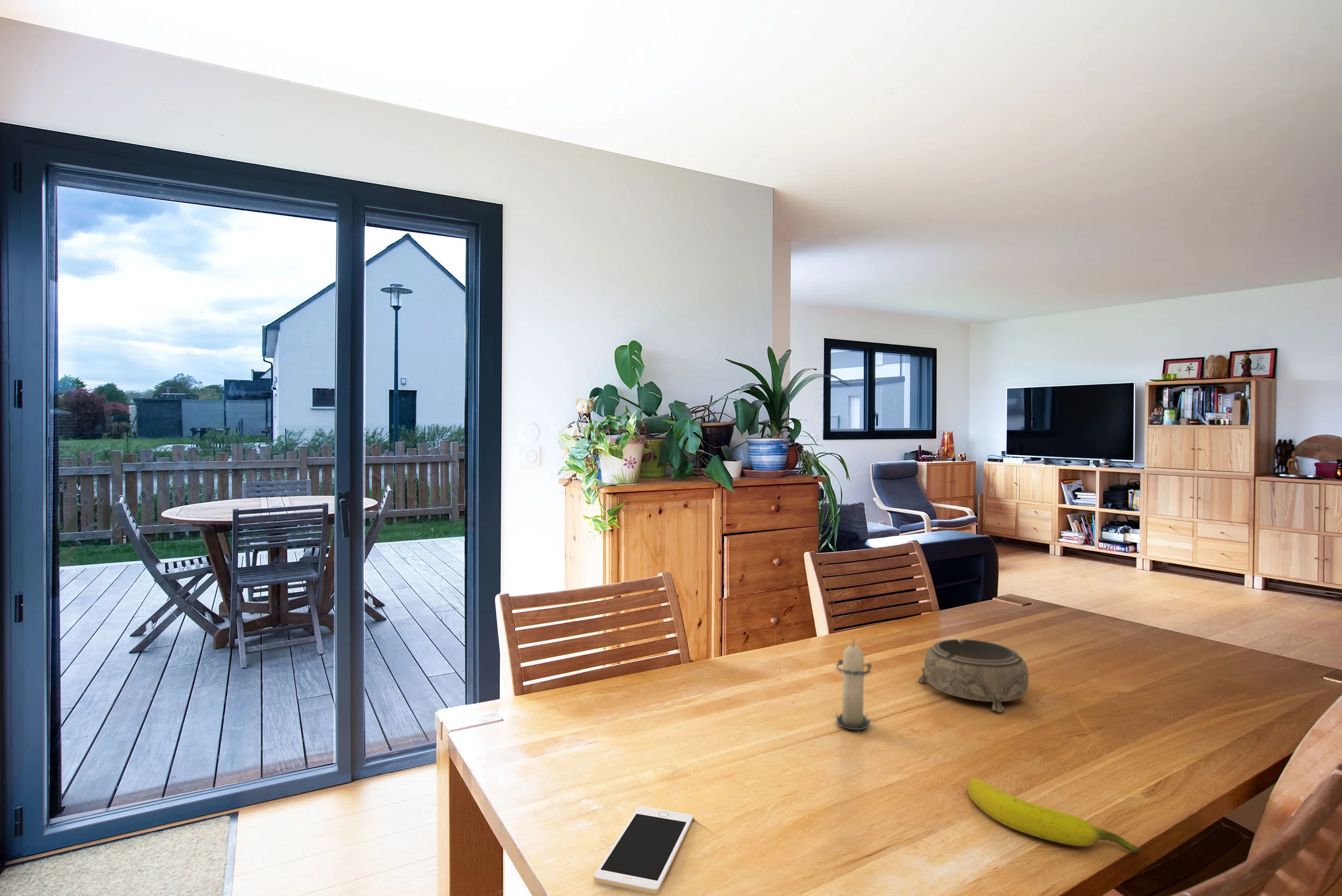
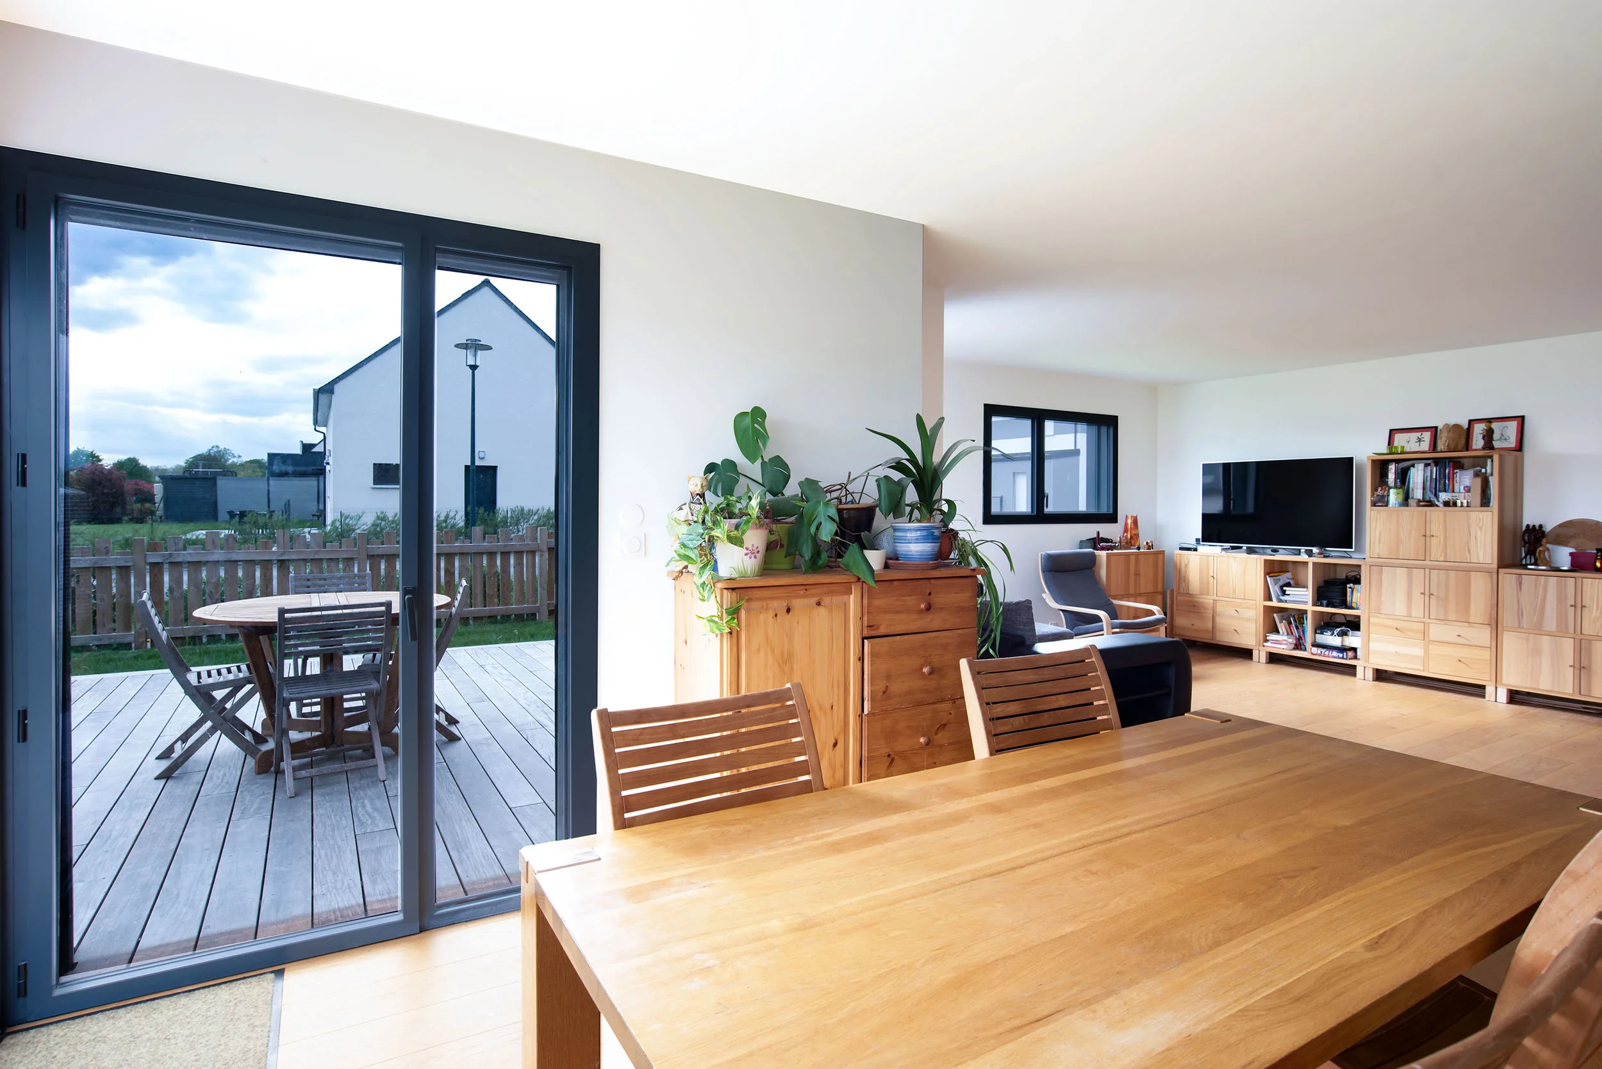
- decorative bowl (971, 669)
- banana (1038, 812)
- cell phone (647, 846)
- candle (853, 682)
